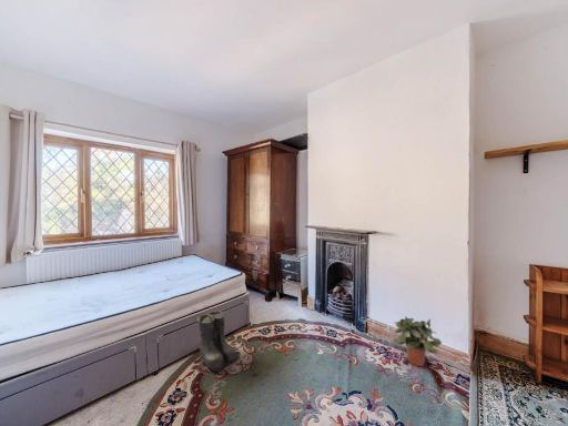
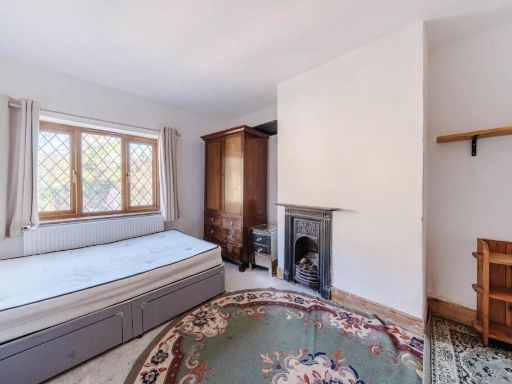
- potted plant (416, 339)
- boots (216, 337)
